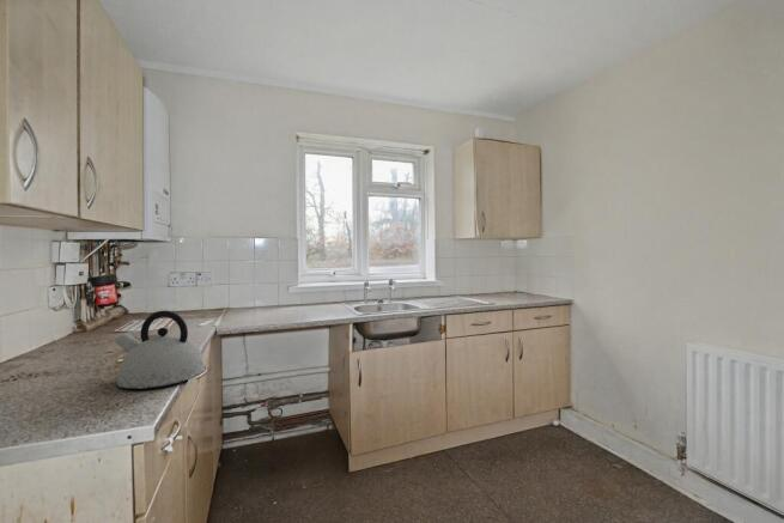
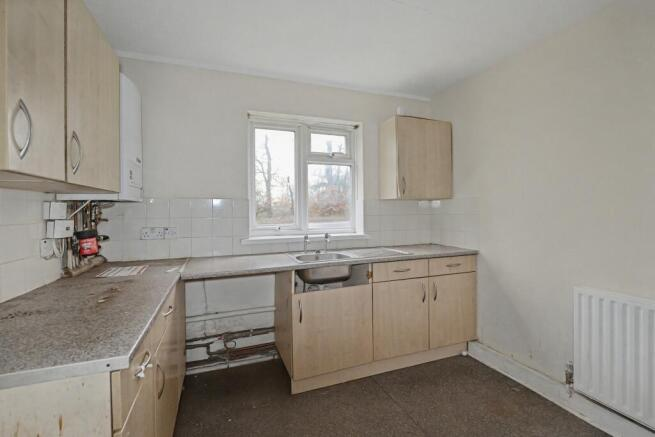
- kettle (159, 342)
